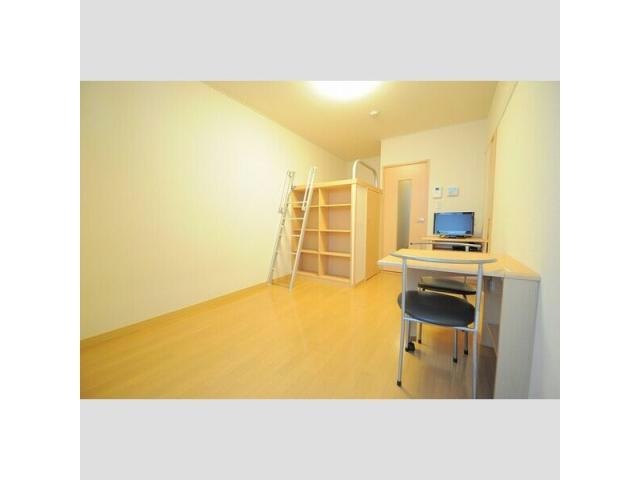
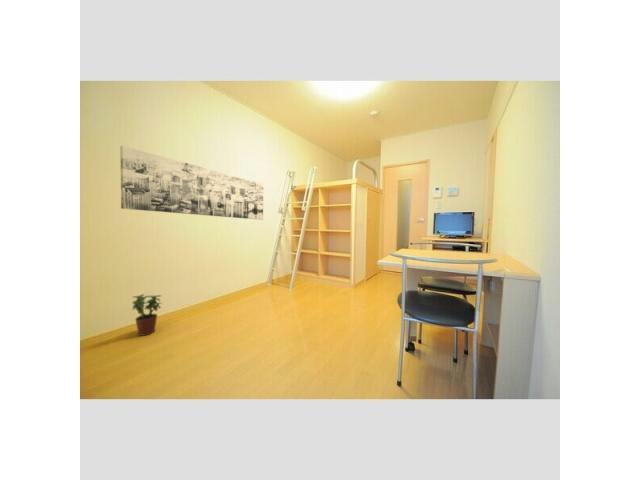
+ wall art (211, 193)
+ potted plant (144, 313)
